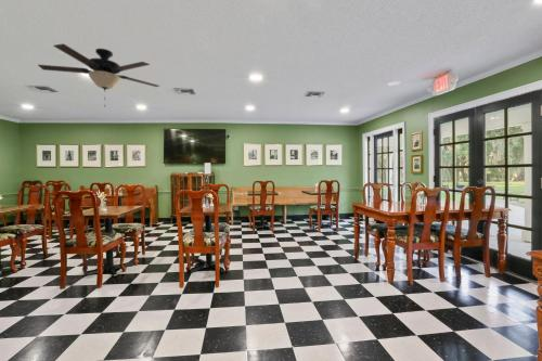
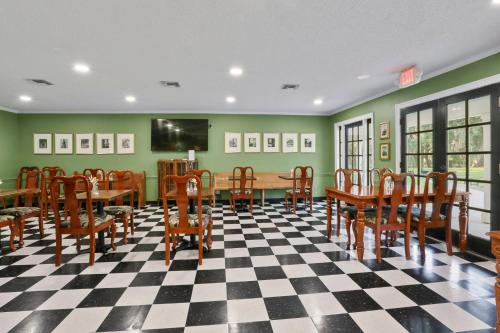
- ceiling fan (104, 80)
